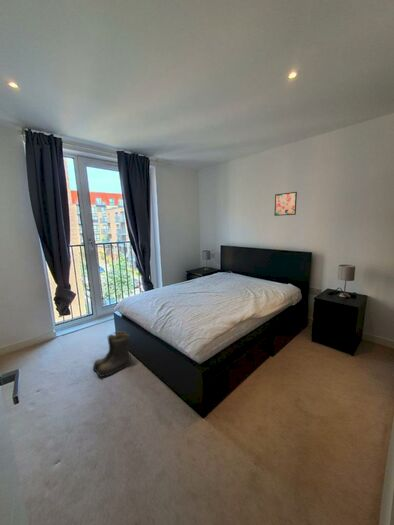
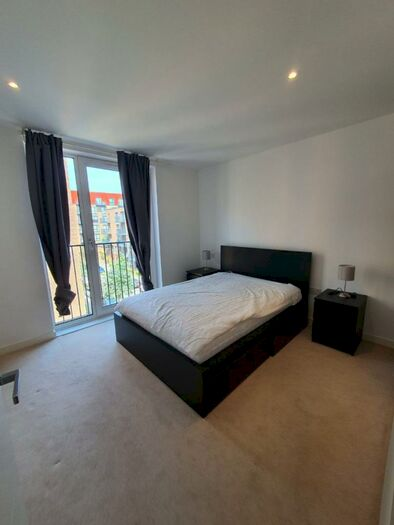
- wall art (285, 204)
- boots (111, 352)
